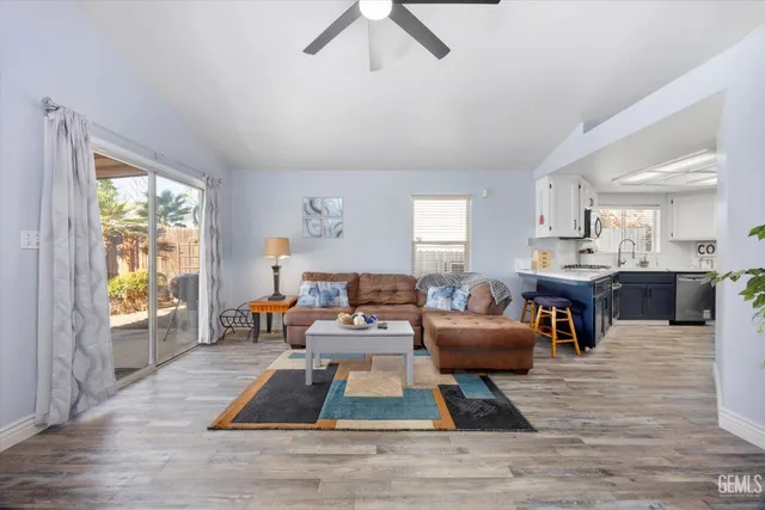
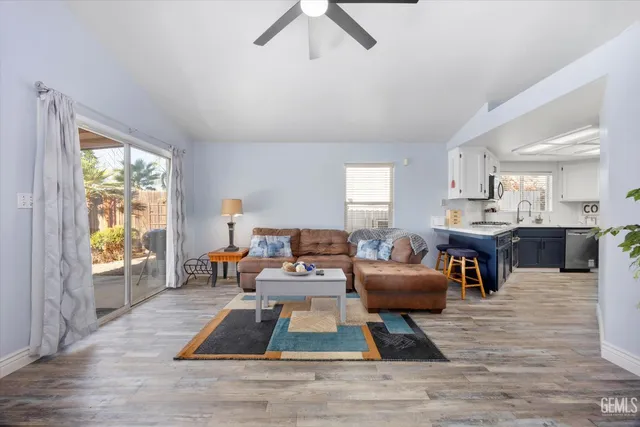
- wall art (322, 216)
